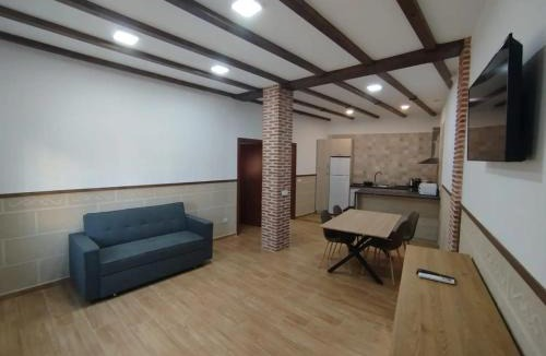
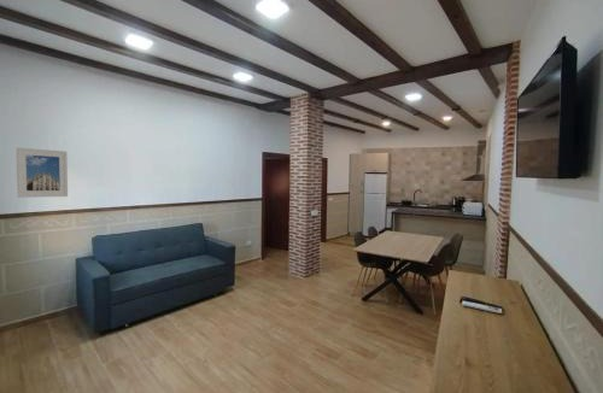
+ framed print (42, 172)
